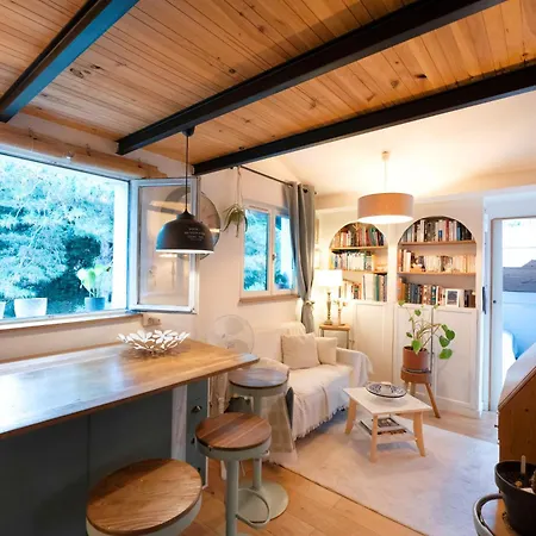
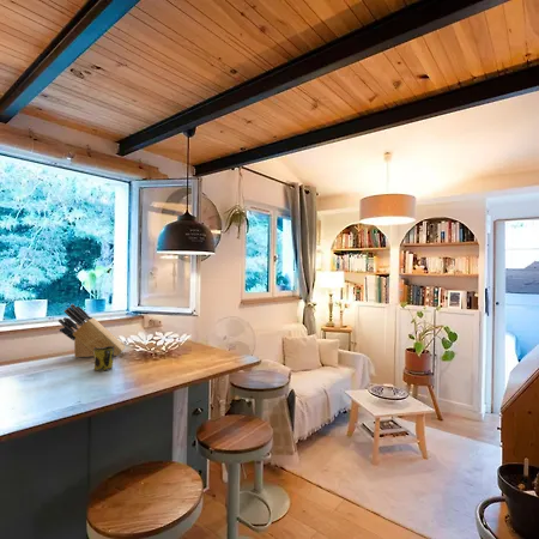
+ knife block (92, 328)
+ mug (104, 358)
